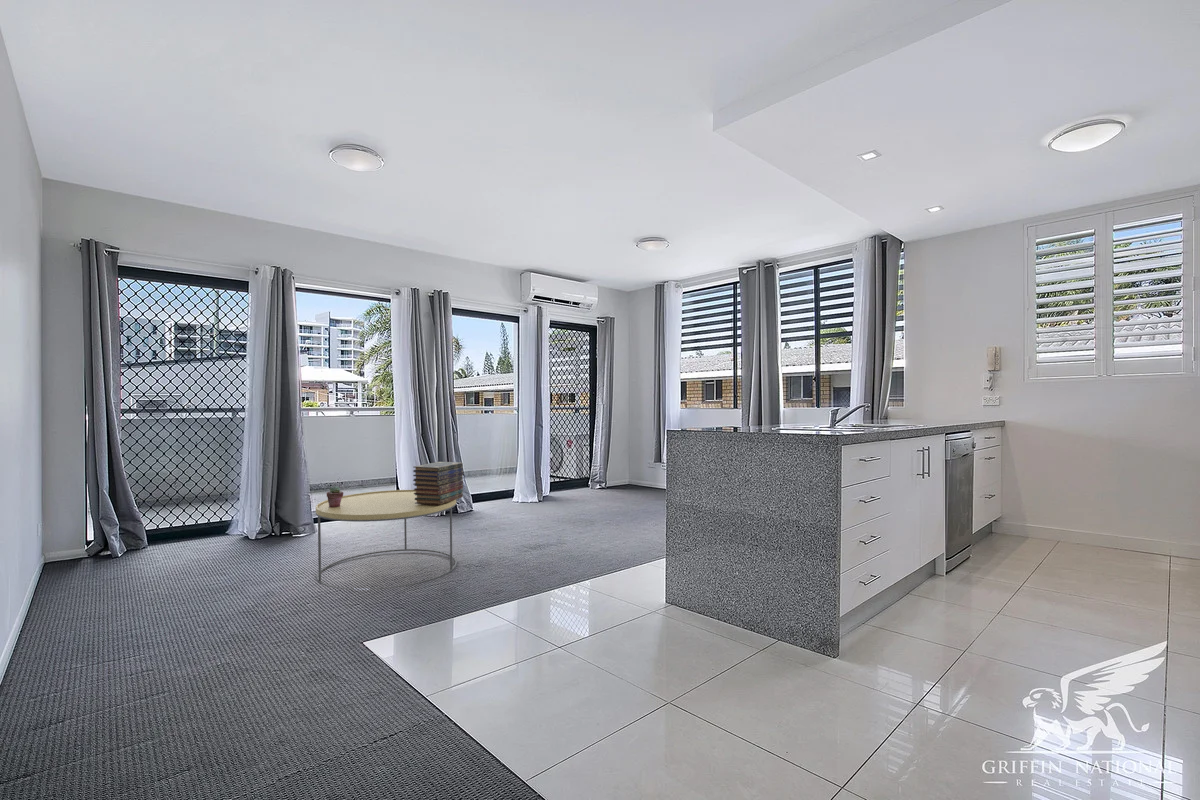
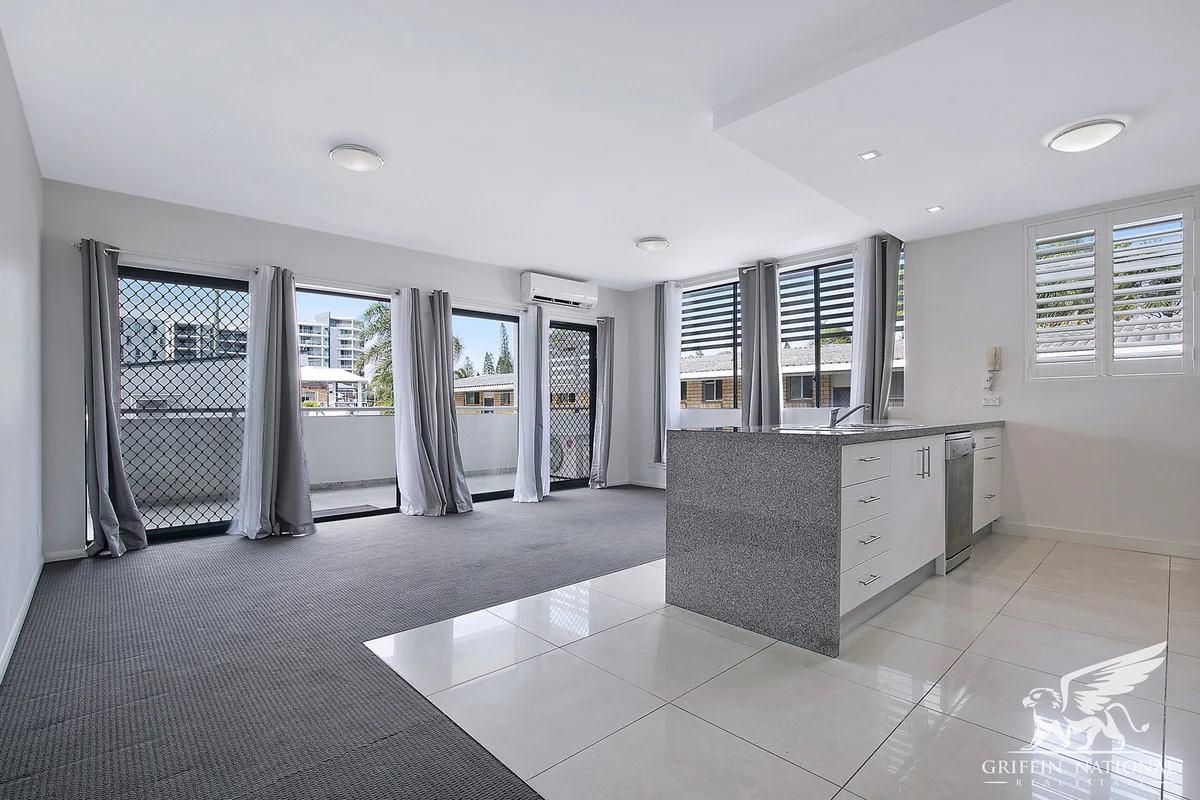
- potted succulent (334, 494)
- book stack (438, 482)
- coffee table (387, 520)
